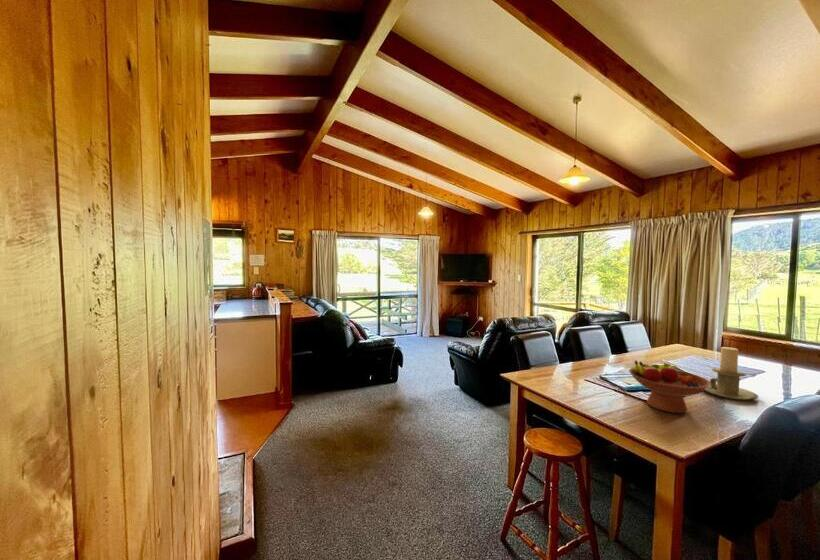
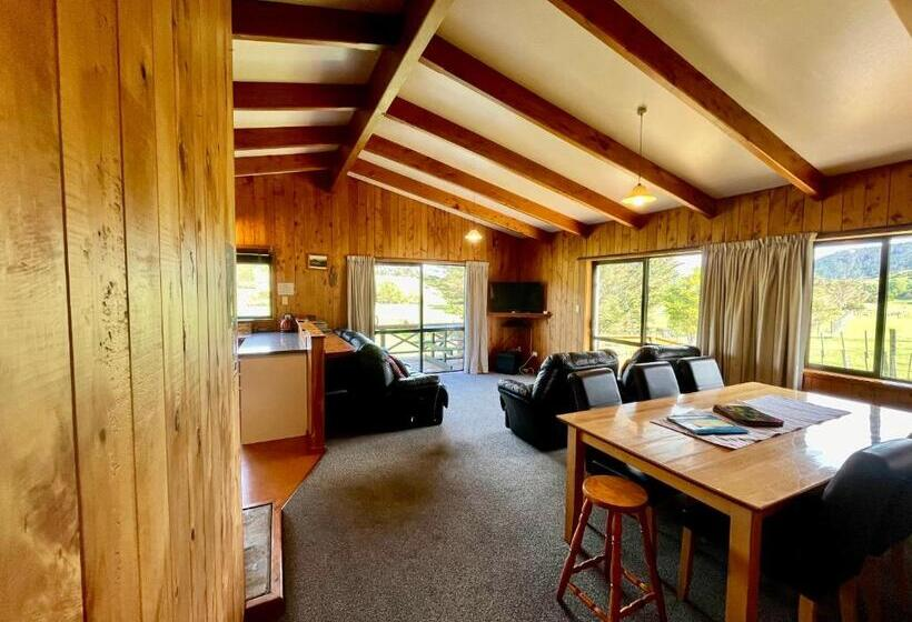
- candle holder (728, 370)
- fruit bowl (667, 385)
